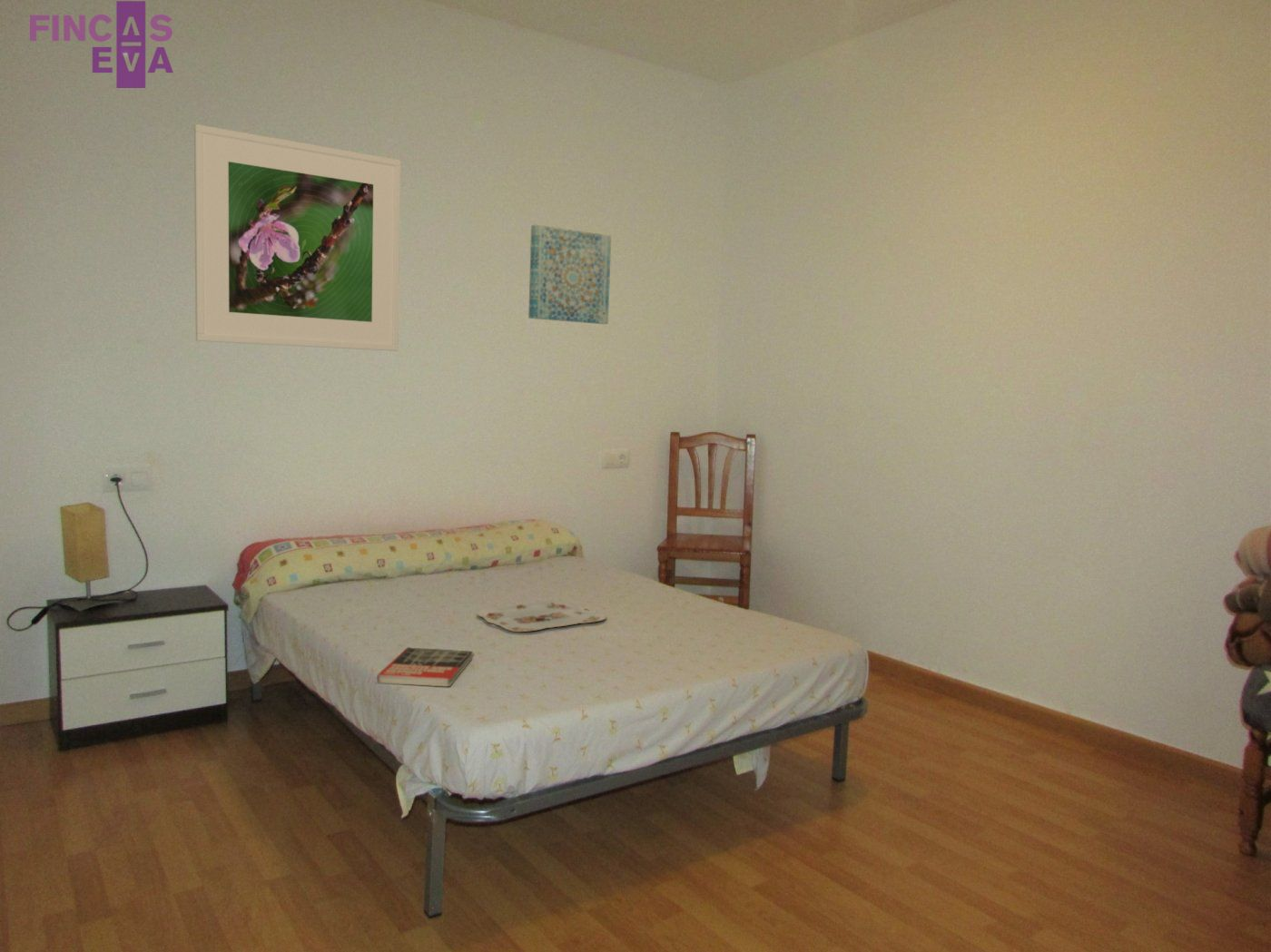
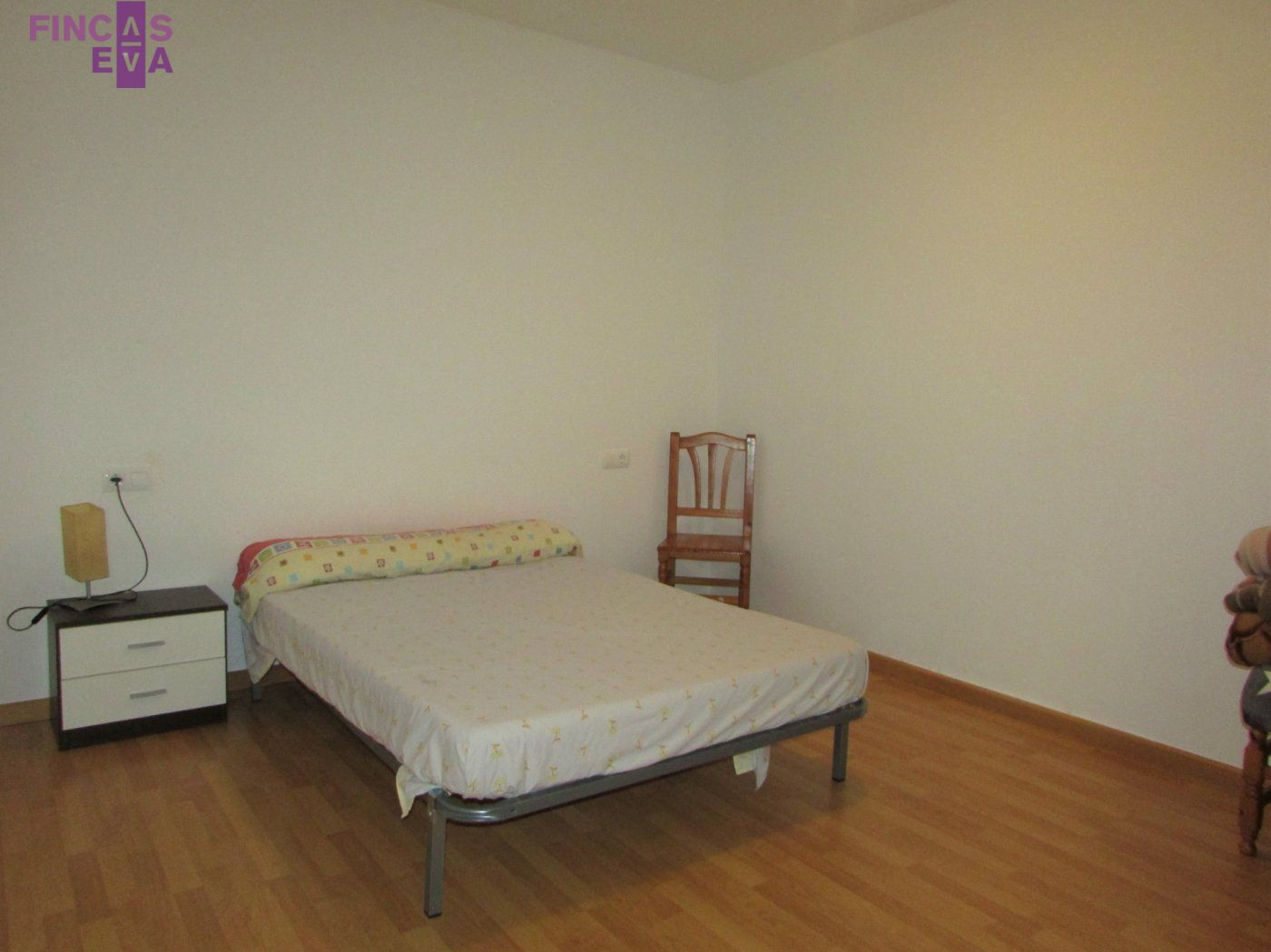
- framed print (303, 246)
- book (427, 665)
- serving tray (541, 616)
- wall art (570, 276)
